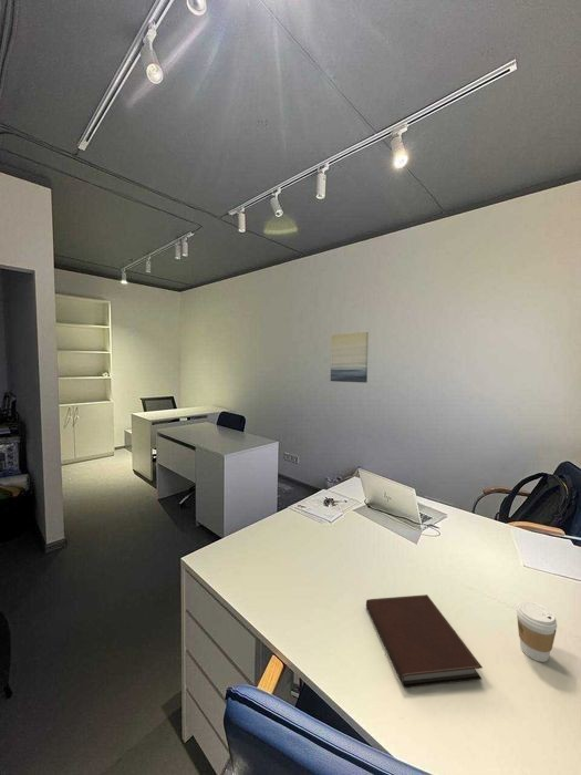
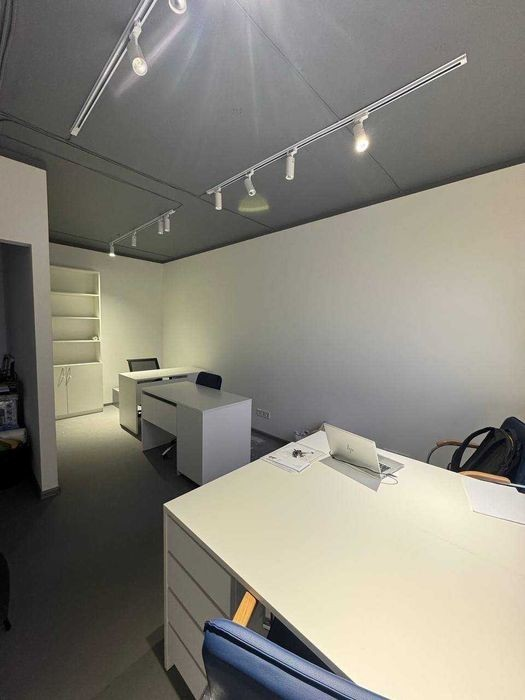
- wall art (347, 358)
- coffee cup (535, 630)
- notebook (416, 633)
